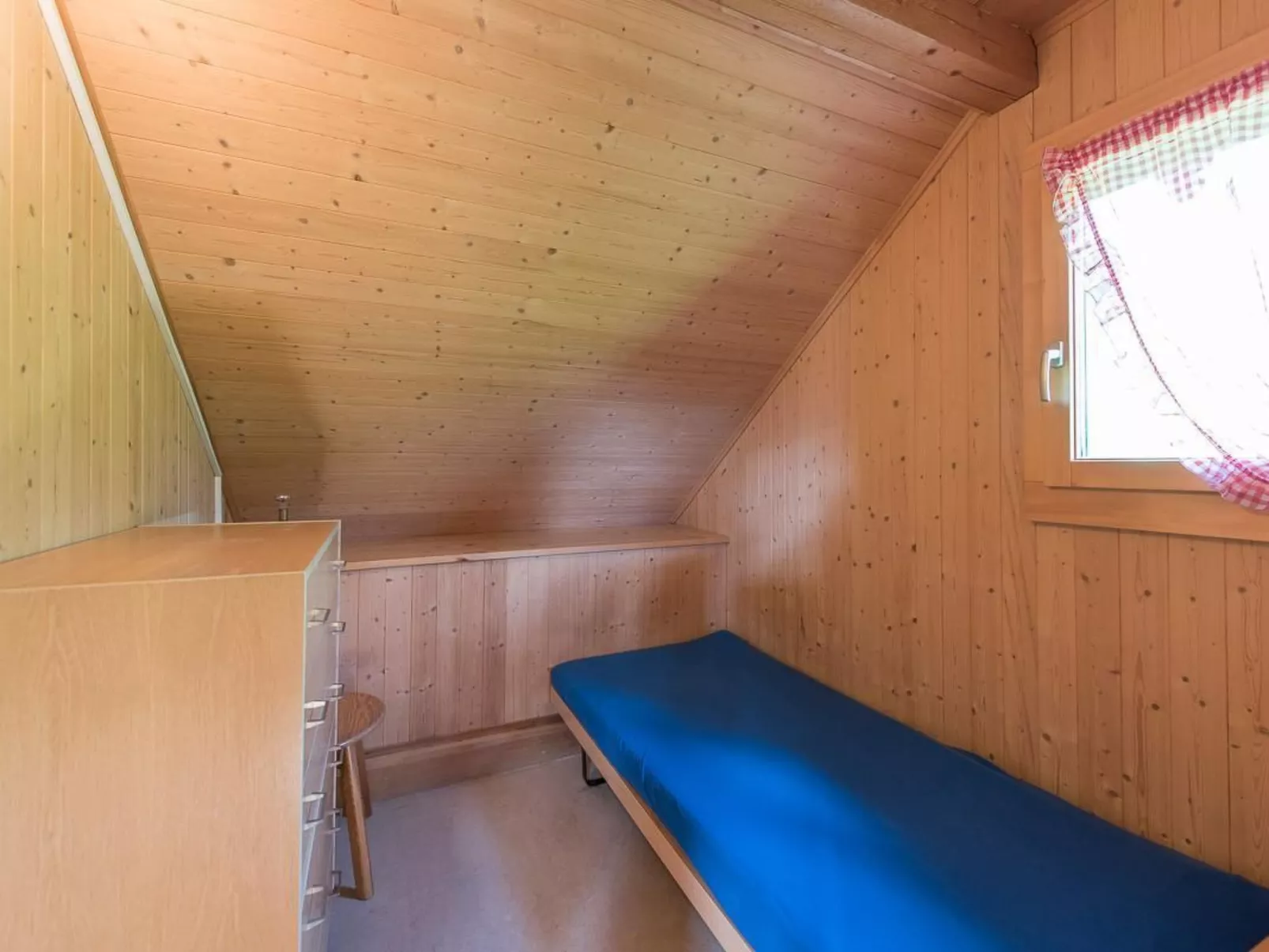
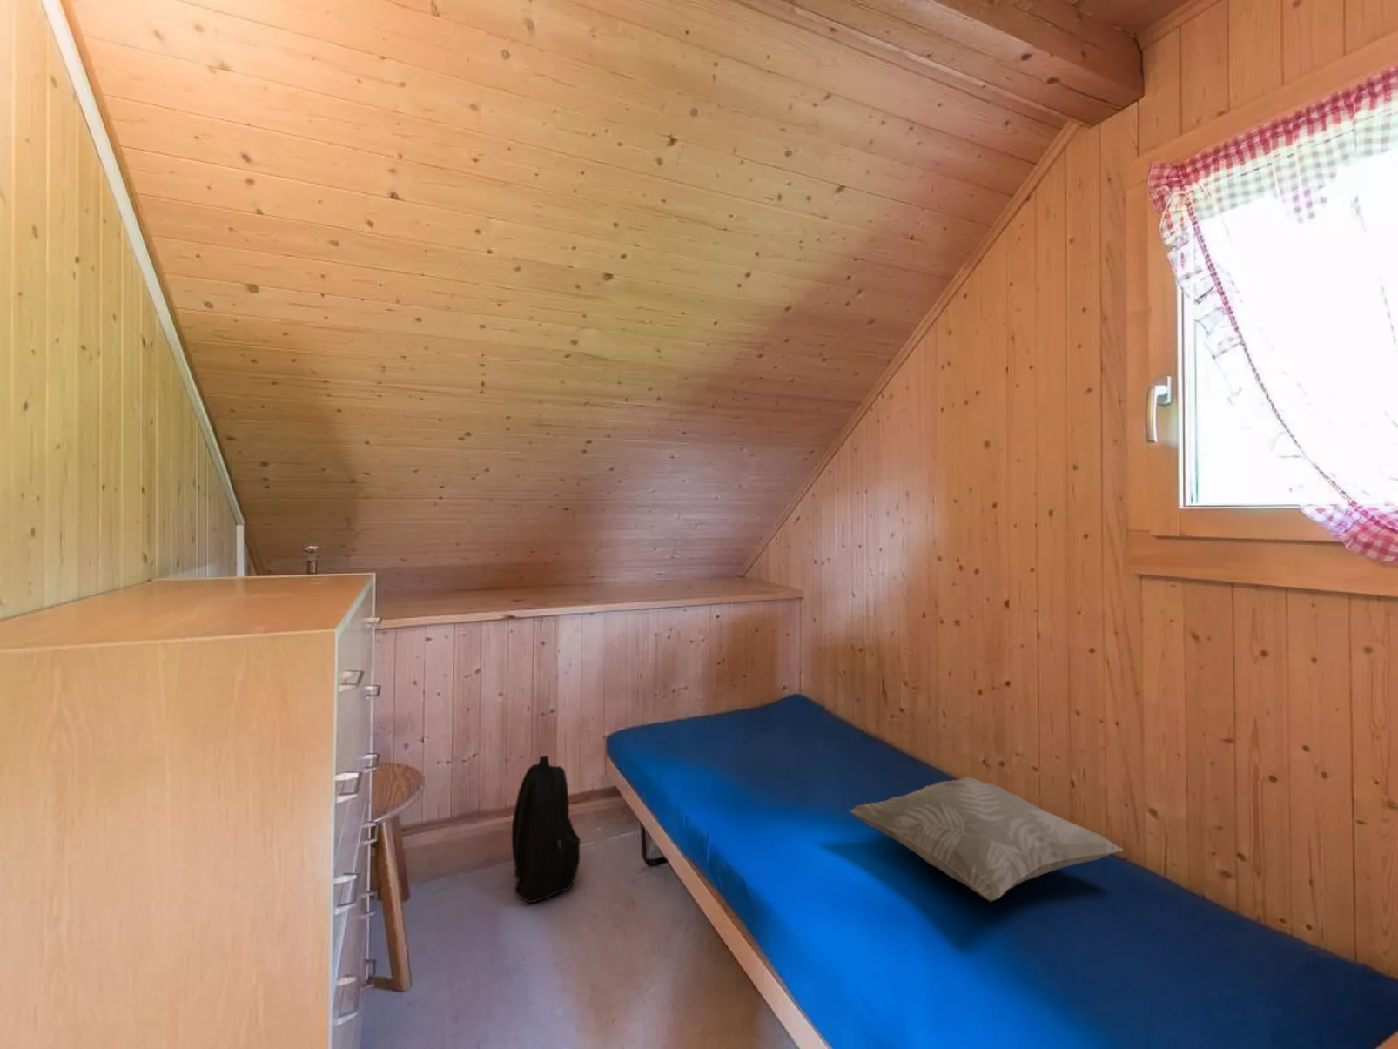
+ decorative pillow (977, 828)
+ backpack (544, 819)
